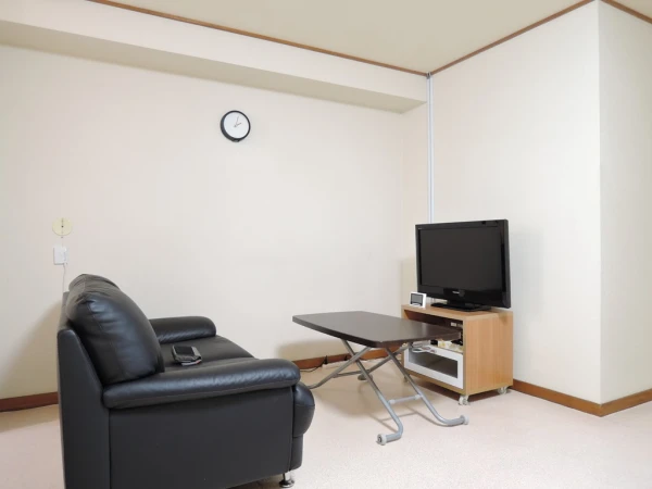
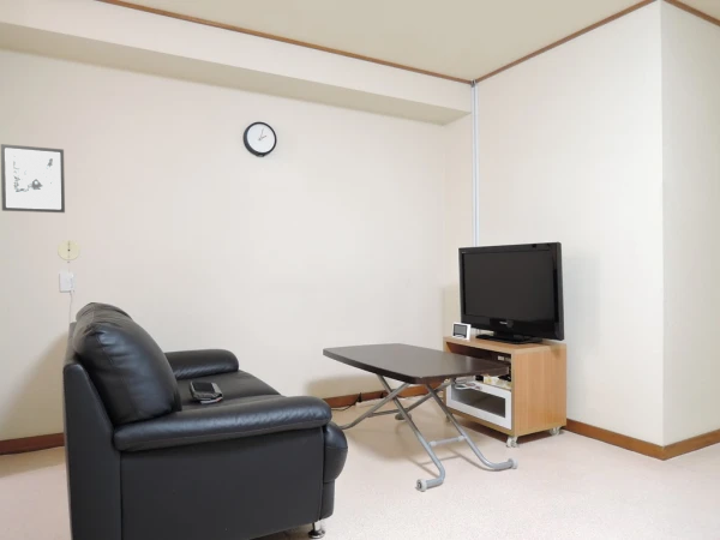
+ wall art (34, 179)
